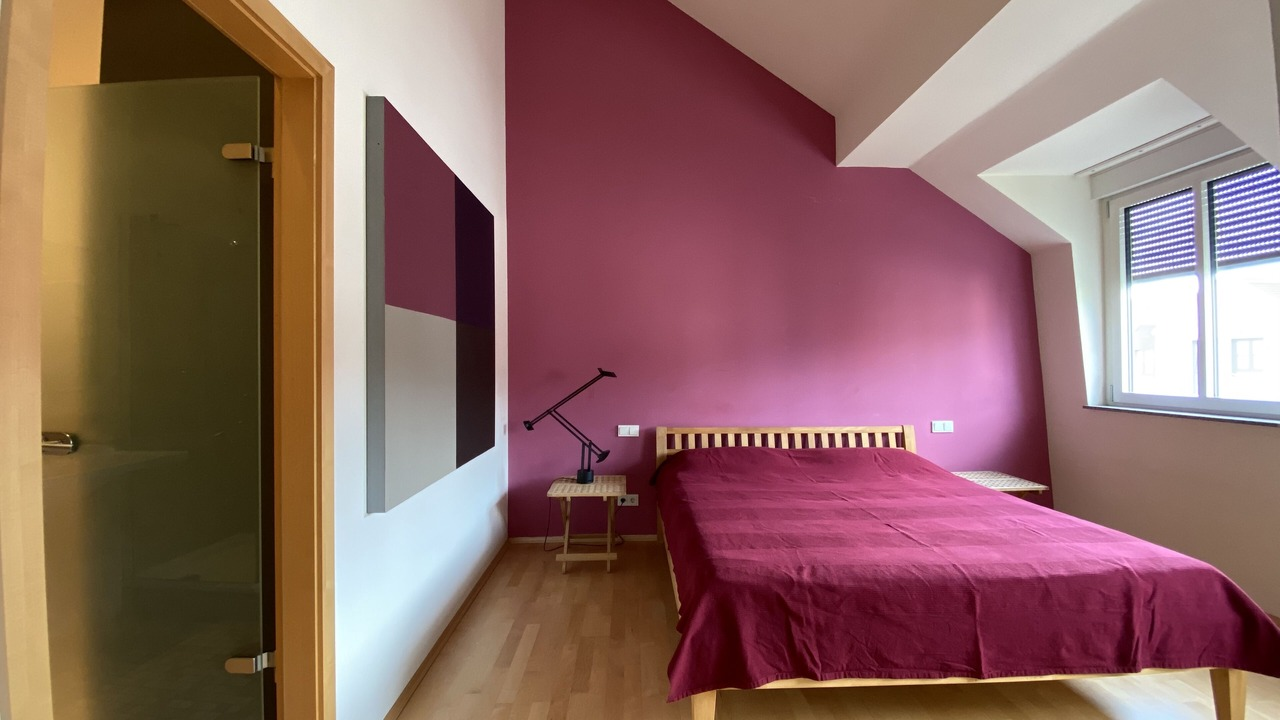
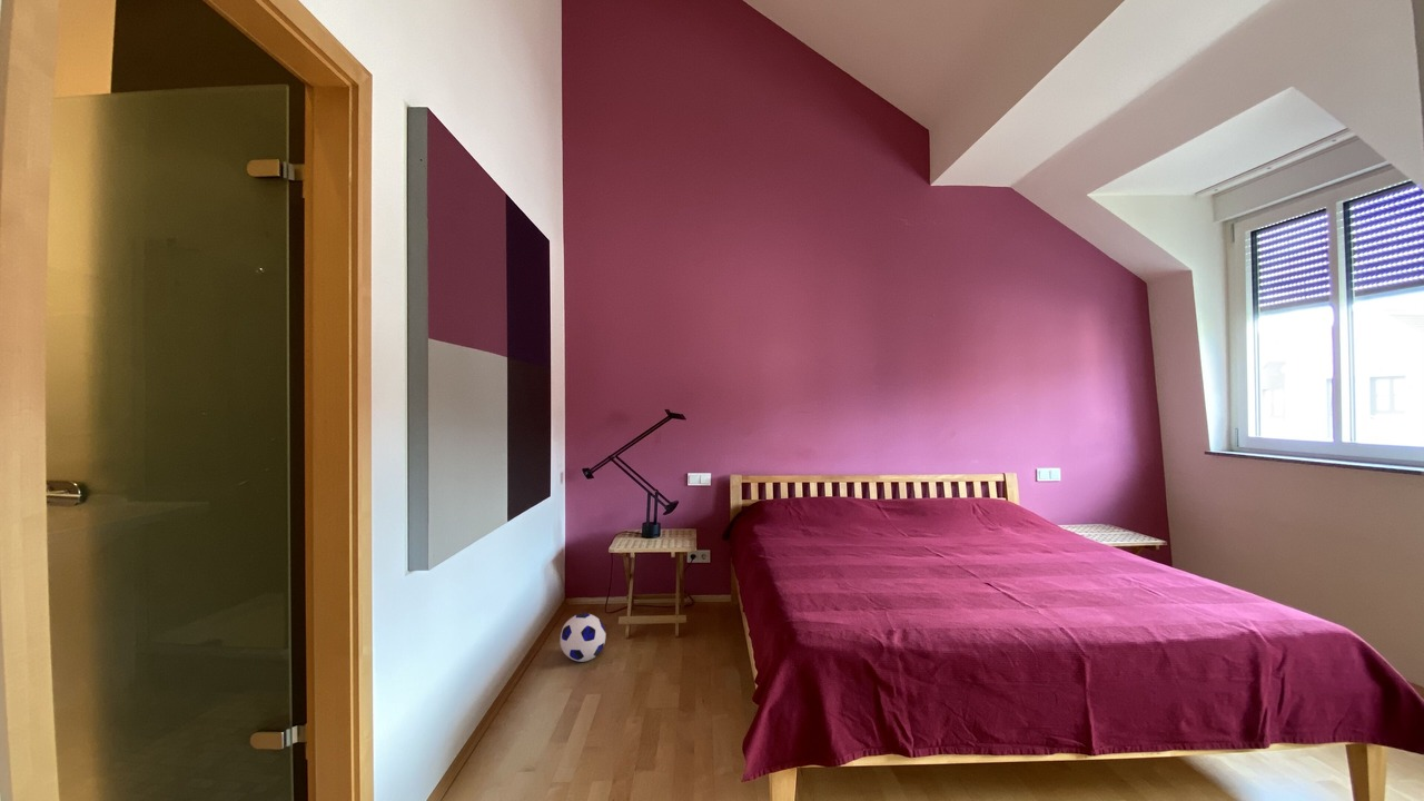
+ soccer ball (583, 636)
